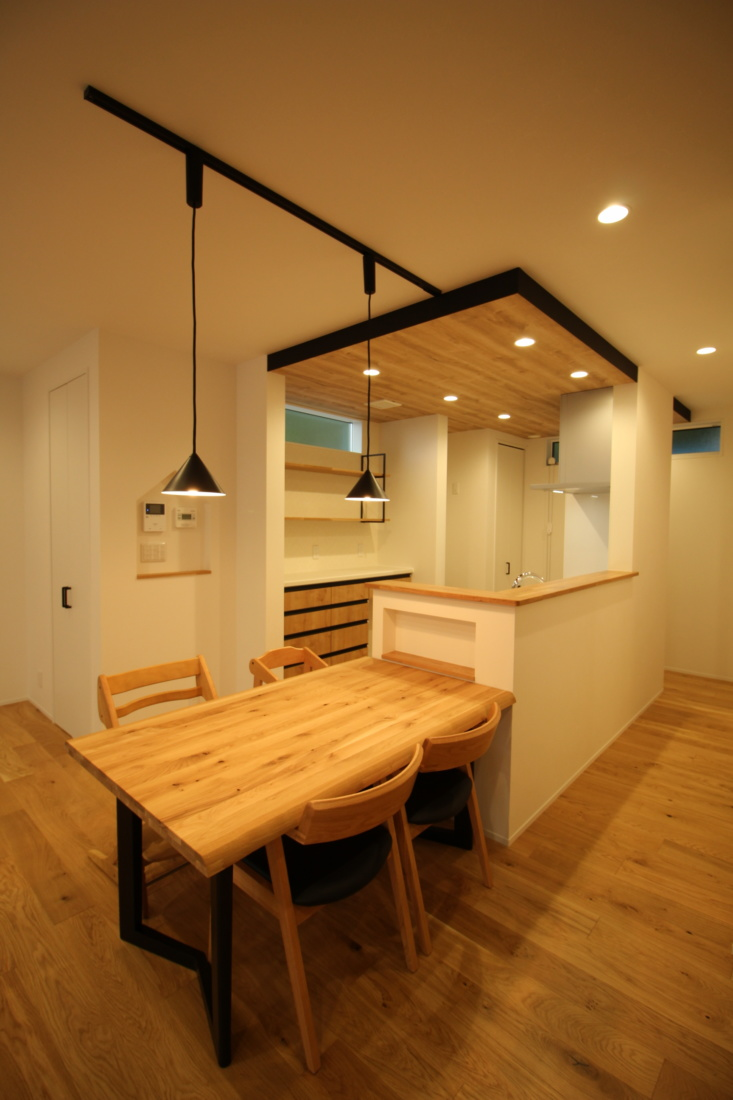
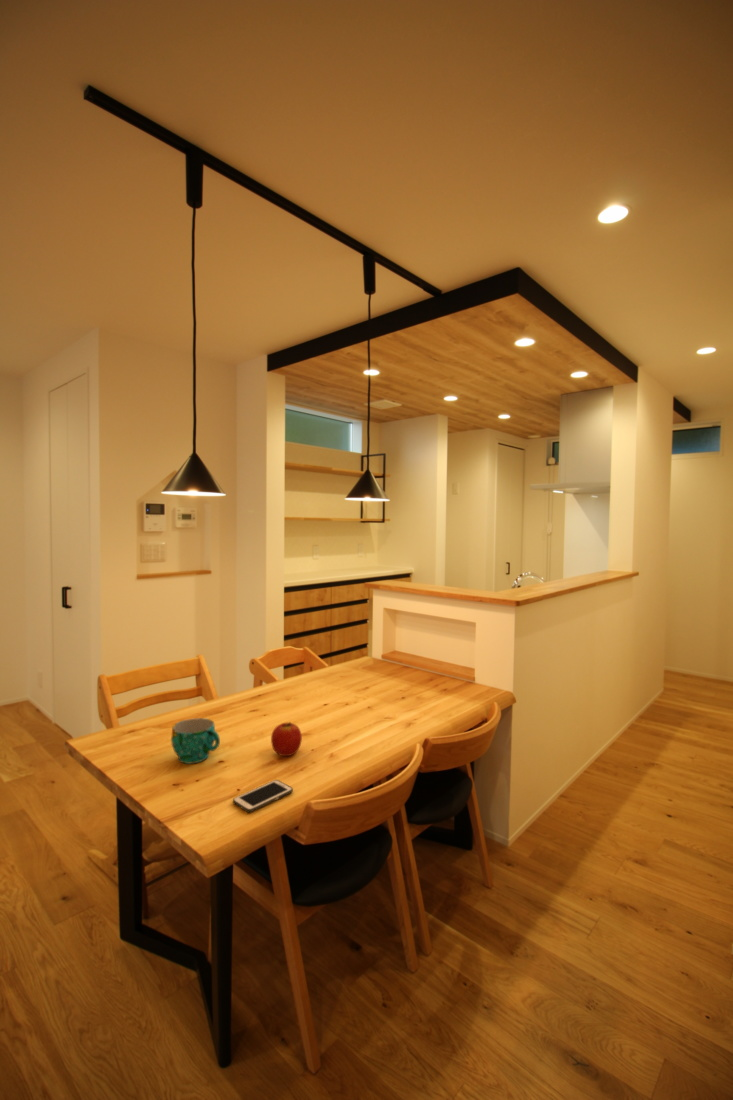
+ apple (286, 737)
+ cell phone (263, 795)
+ cup (196, 741)
